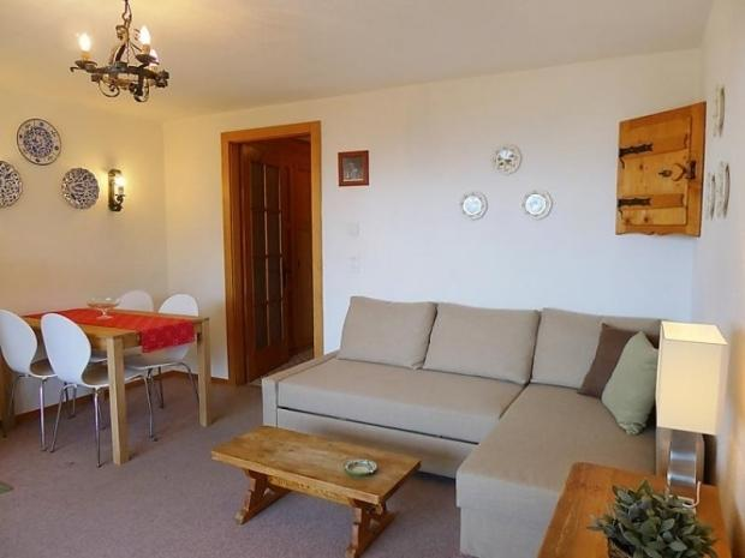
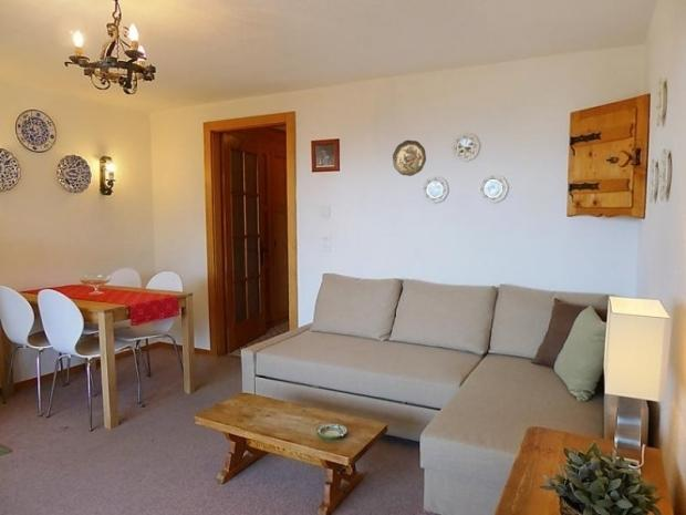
+ decorative plate (409, 157)
